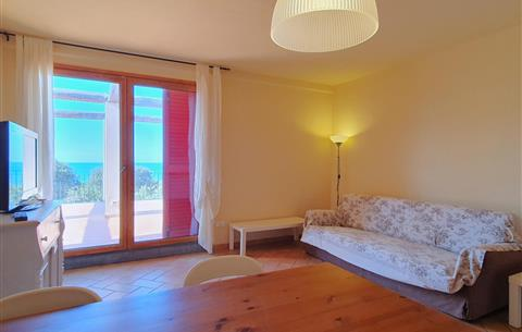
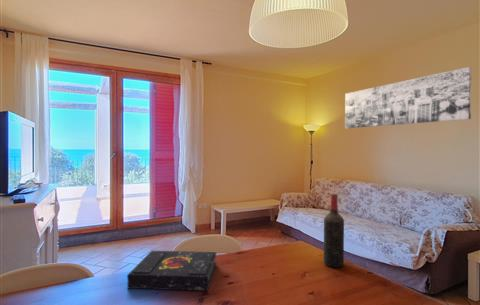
+ wine bottle (333, 229)
+ wall art (395, 103)
+ book (176, 268)
